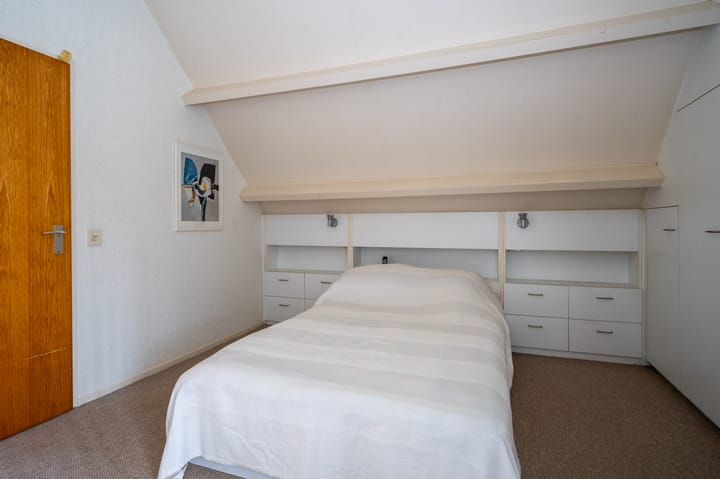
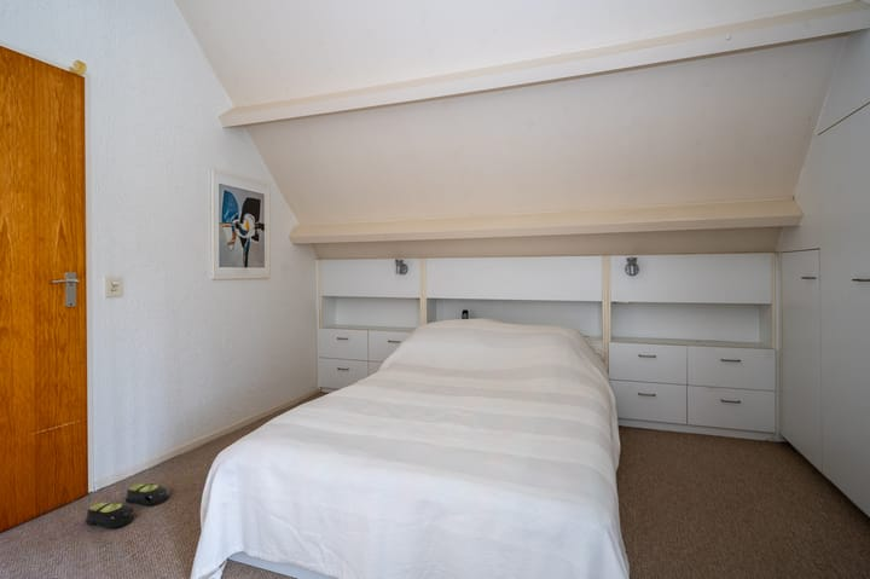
+ slippers (129, 502)
